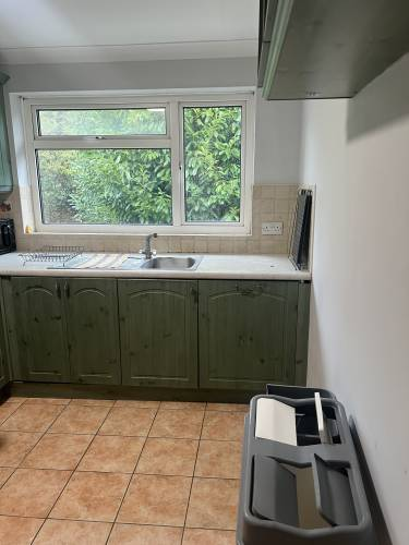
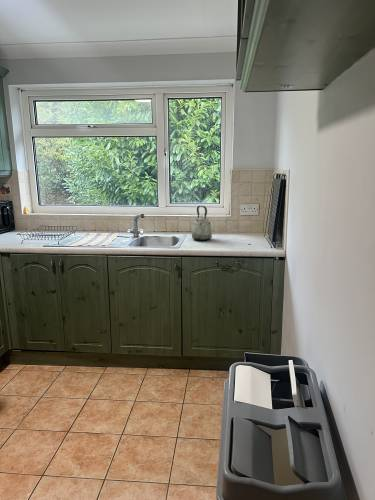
+ kettle (203, 223)
